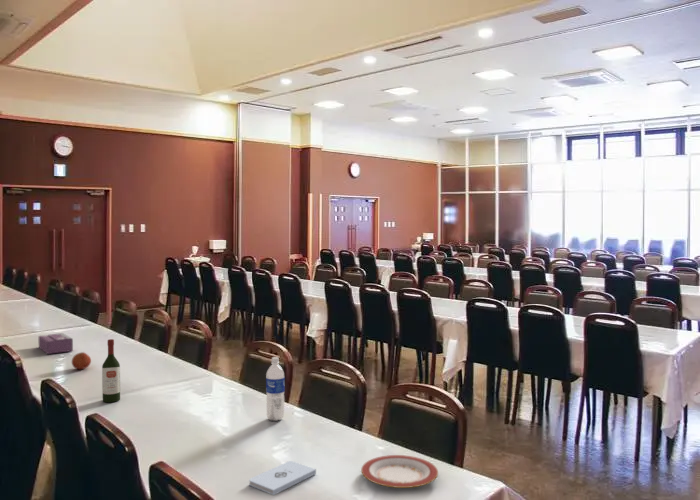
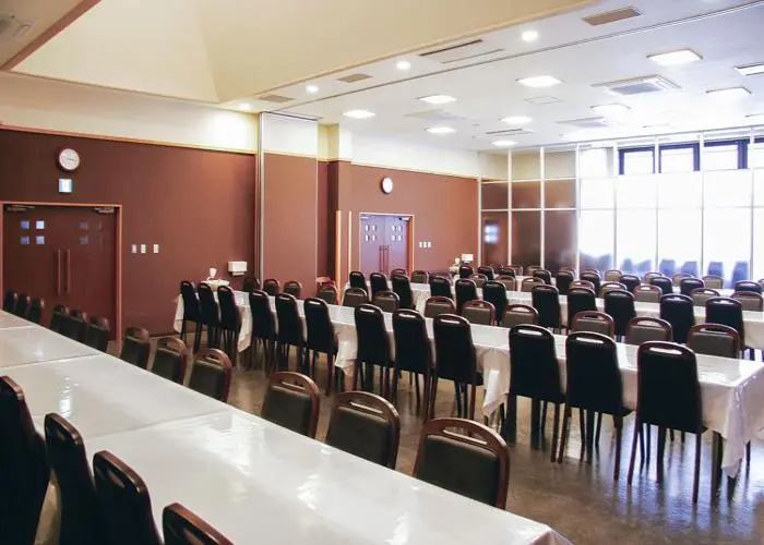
- wine bottle (111, 369)
- fruit (81, 360)
- plate (399, 473)
- water bottle (275, 388)
- notepad (282, 476)
- tissue box (55, 343)
